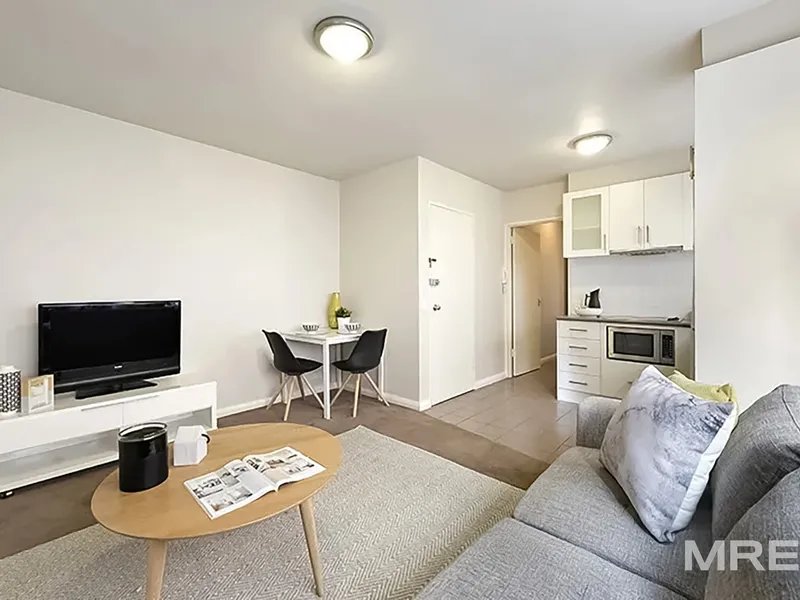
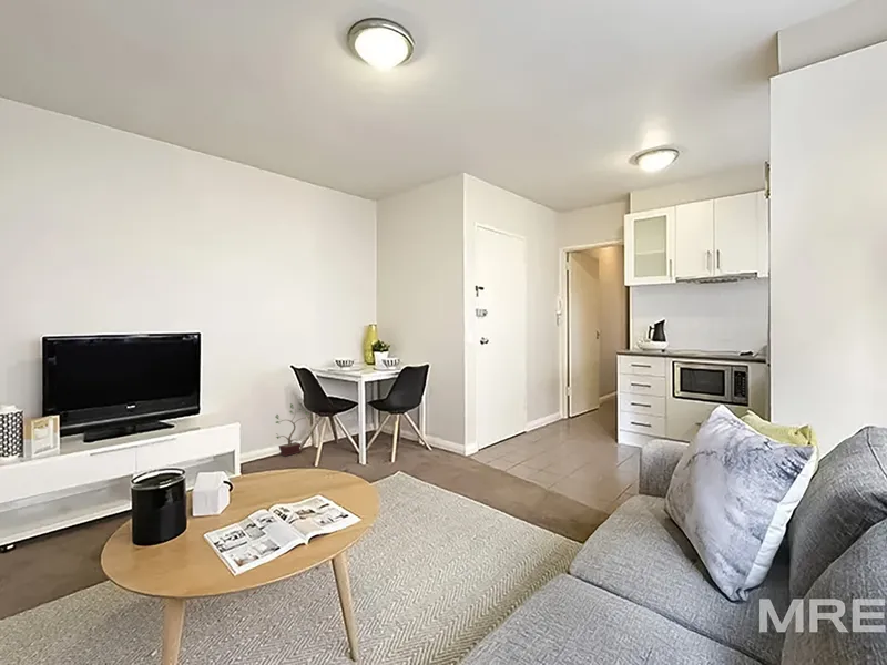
+ potted plant (294, 428)
